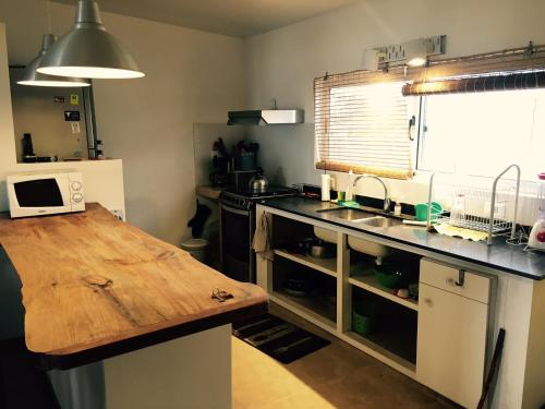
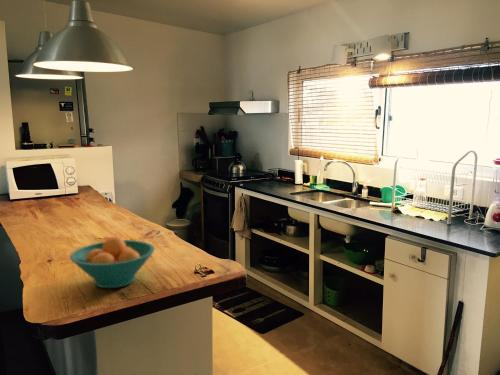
+ fruit bowl (114, 259)
